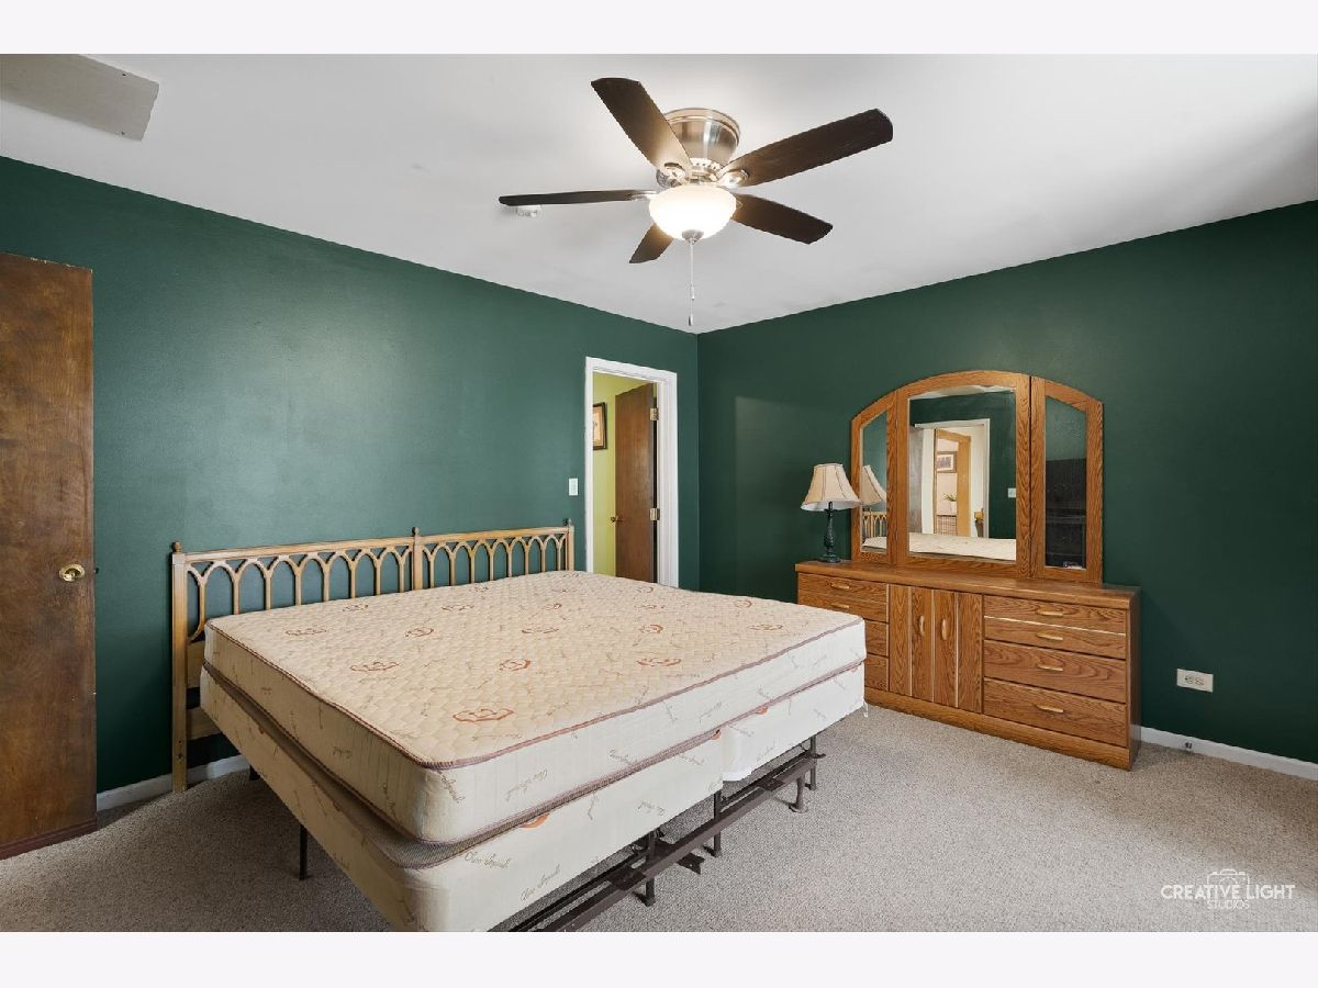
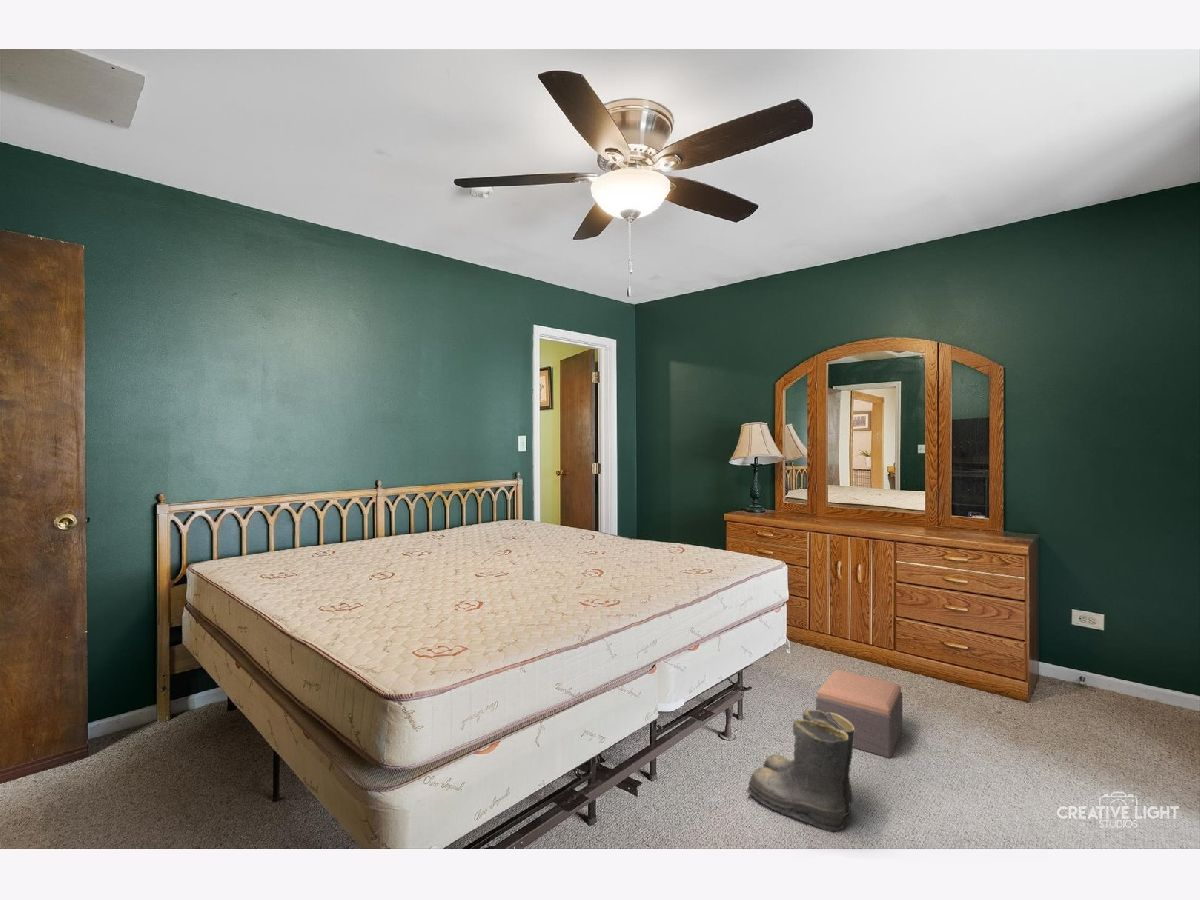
+ footstool (859, 708)
+ boots (800, 757)
